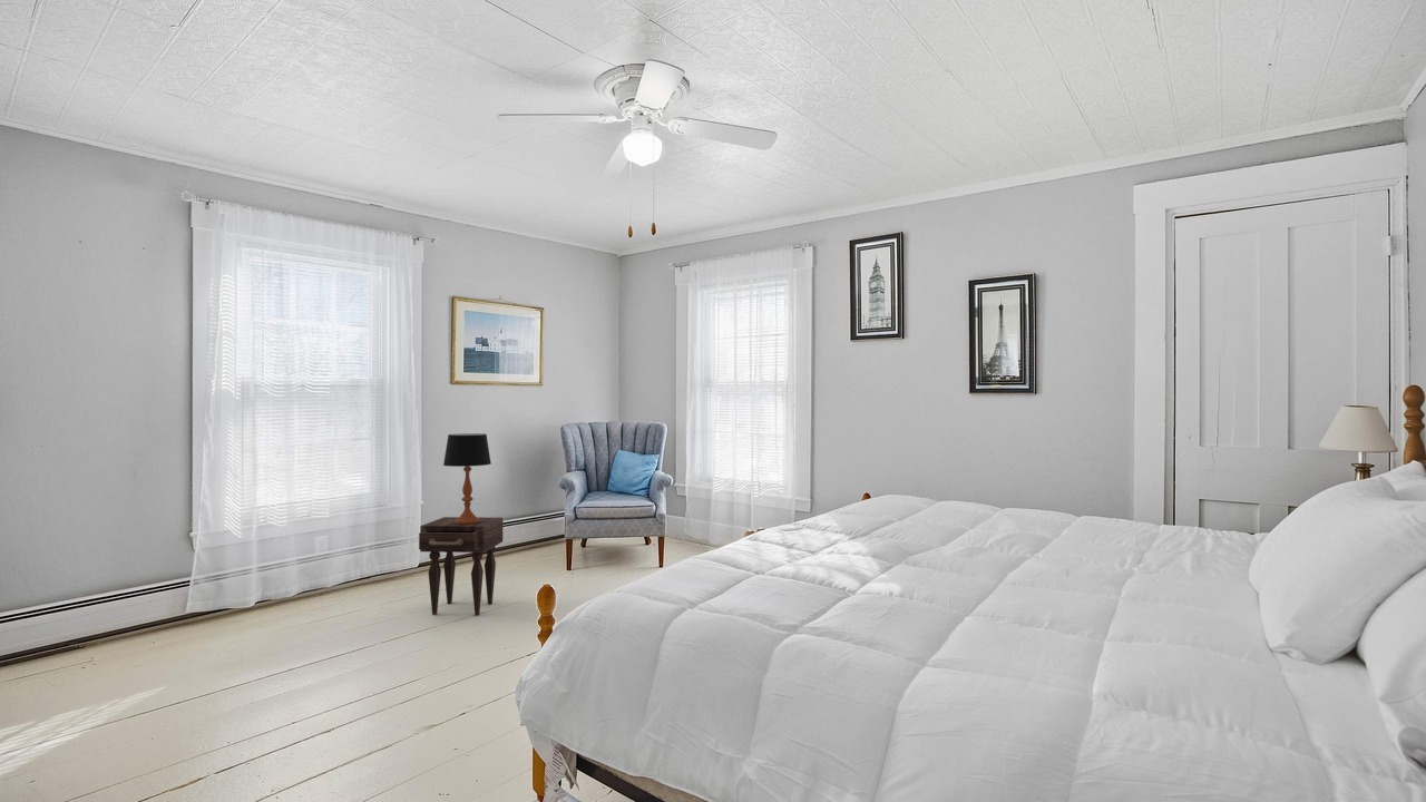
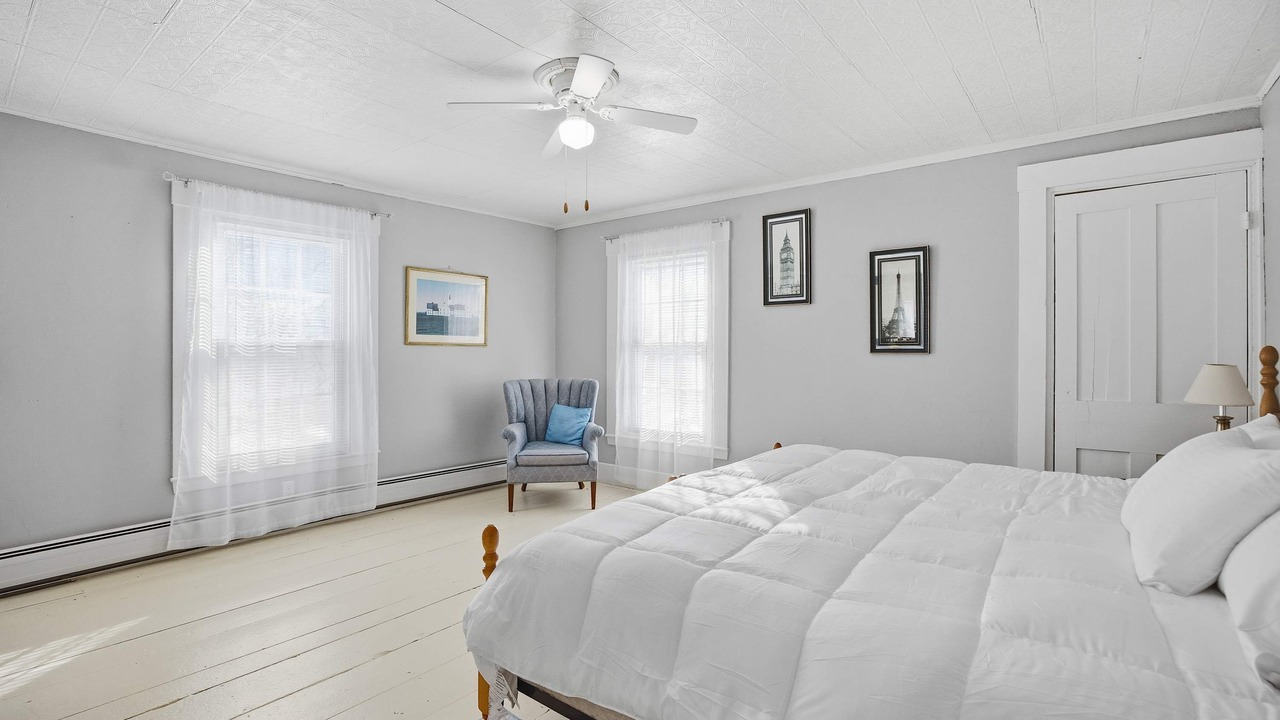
- table lamp (467, 478)
- nightstand (455, 567)
